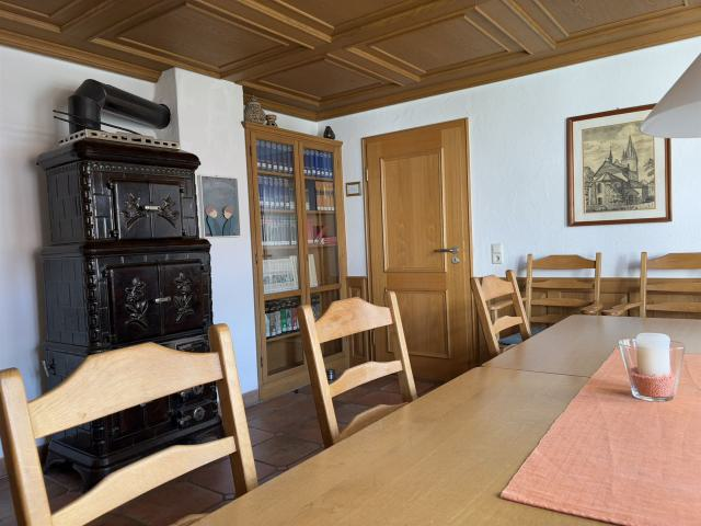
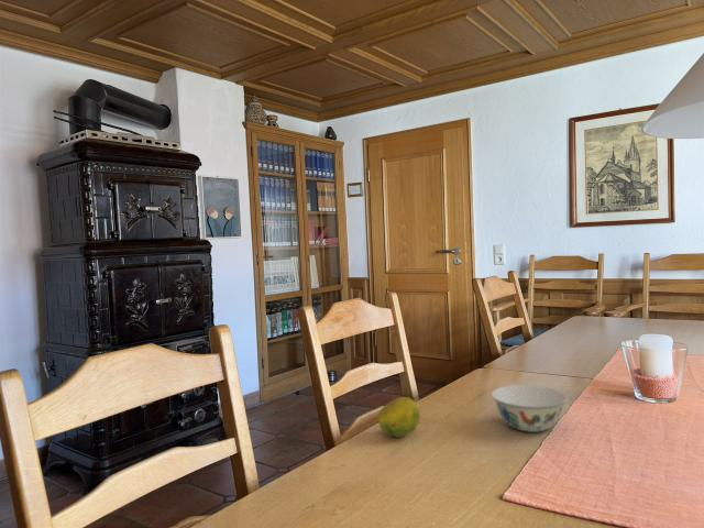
+ chinaware (529, 410)
+ fruit (398, 416)
